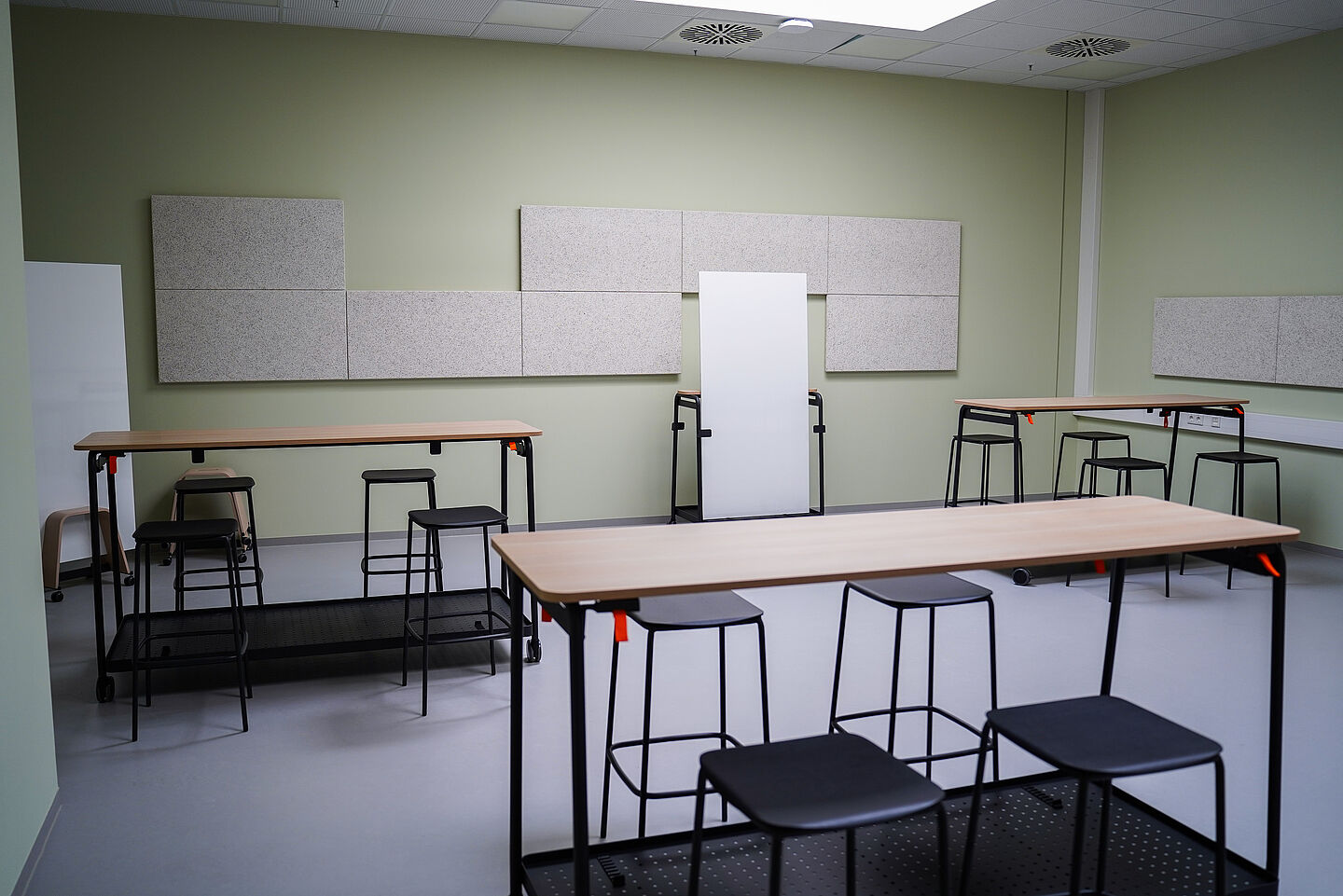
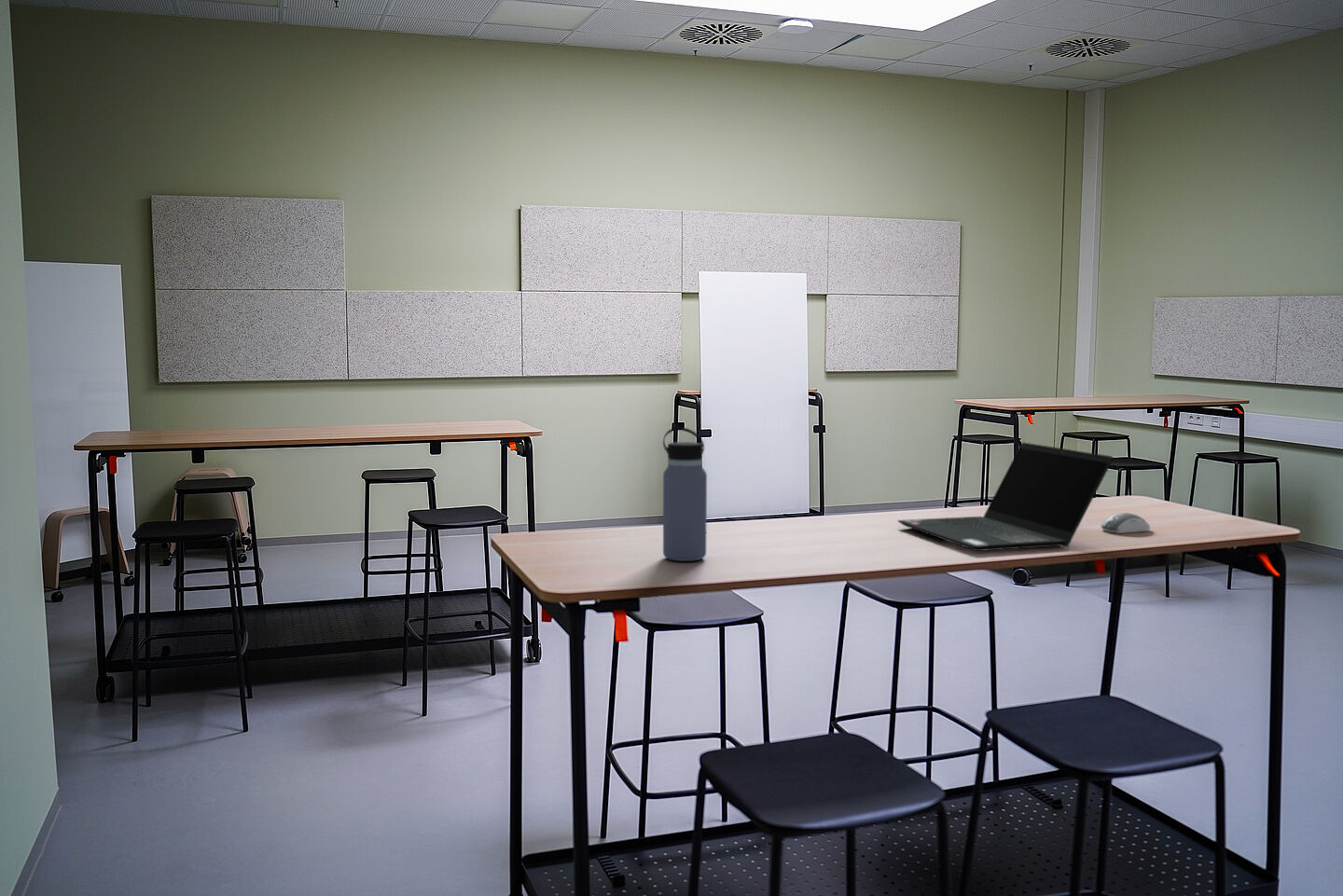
+ computer mouse (1127, 521)
+ water bottle (684, 492)
+ laptop computer (1000, 493)
